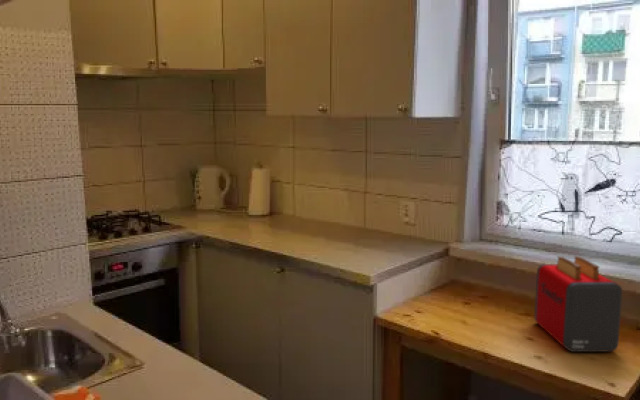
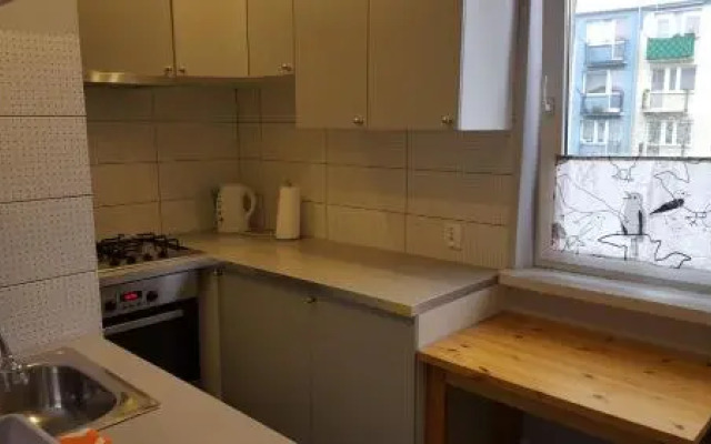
- toaster (574, 298)
